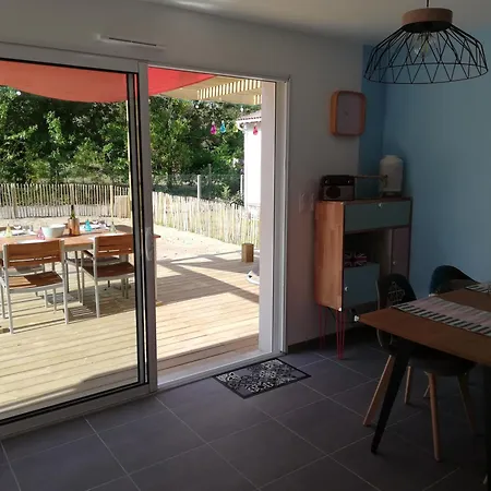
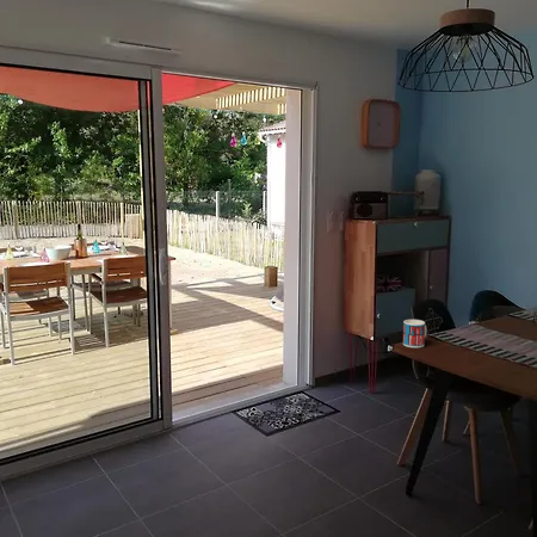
+ mug (414, 332)
